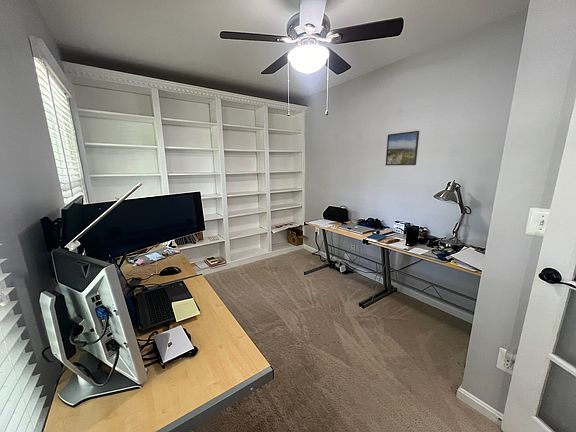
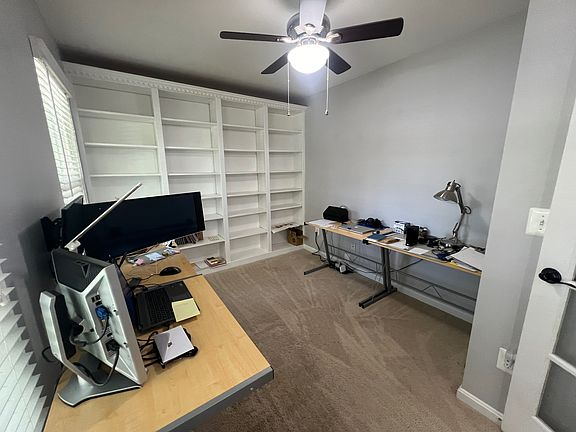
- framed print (401, 149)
